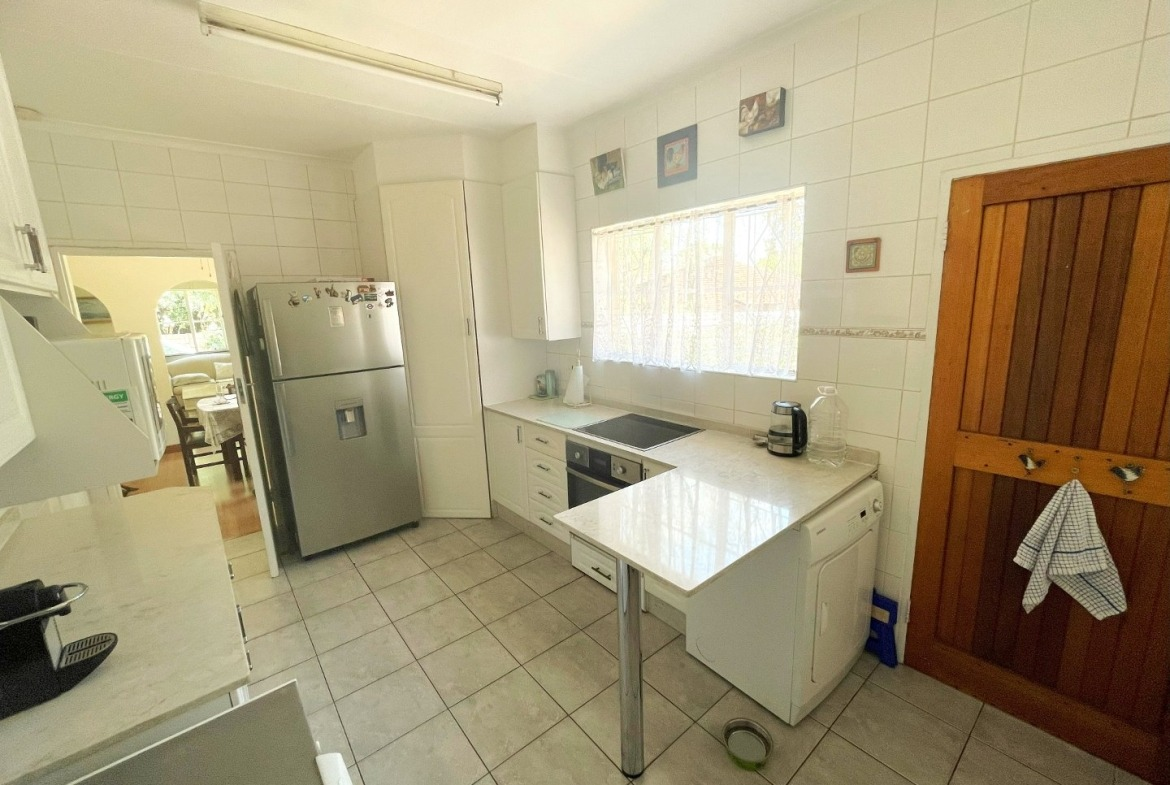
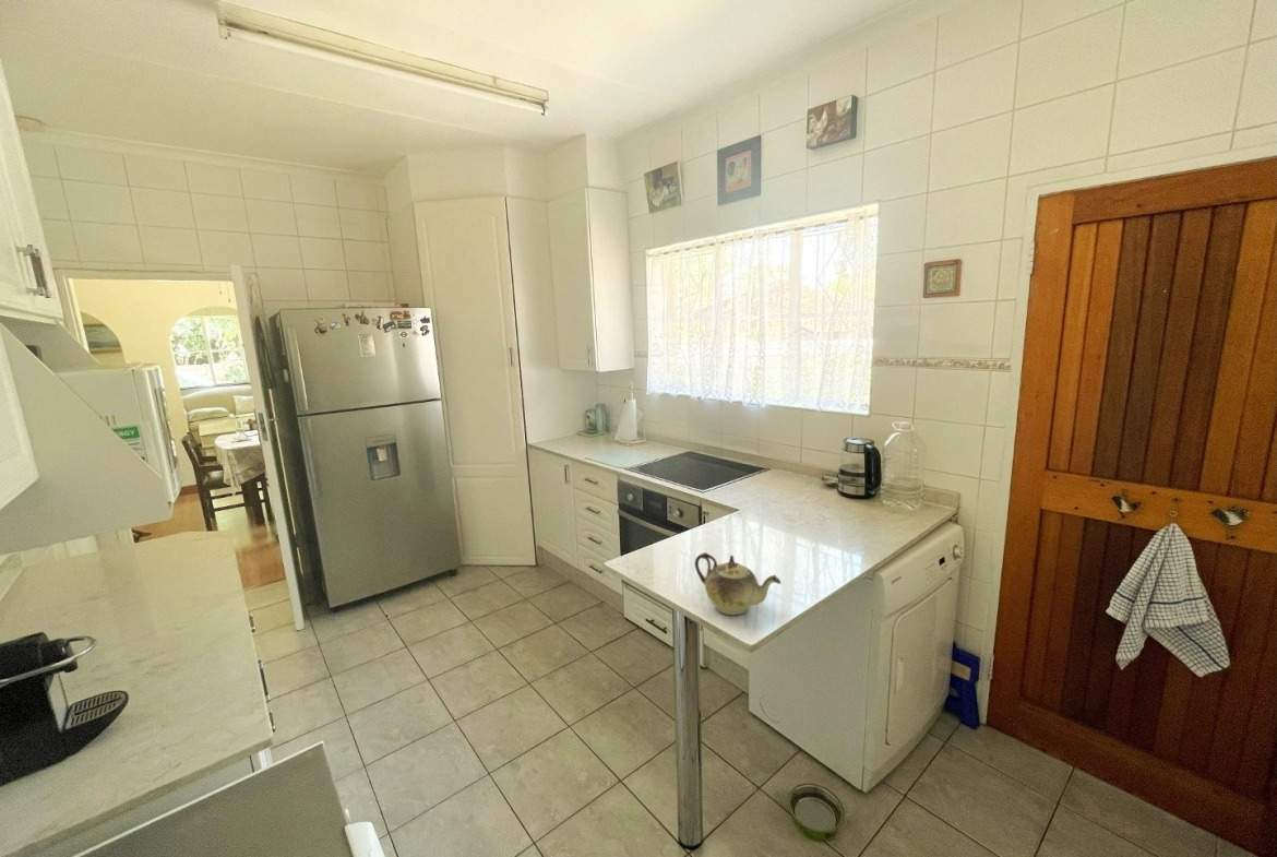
+ teapot (736, 582)
